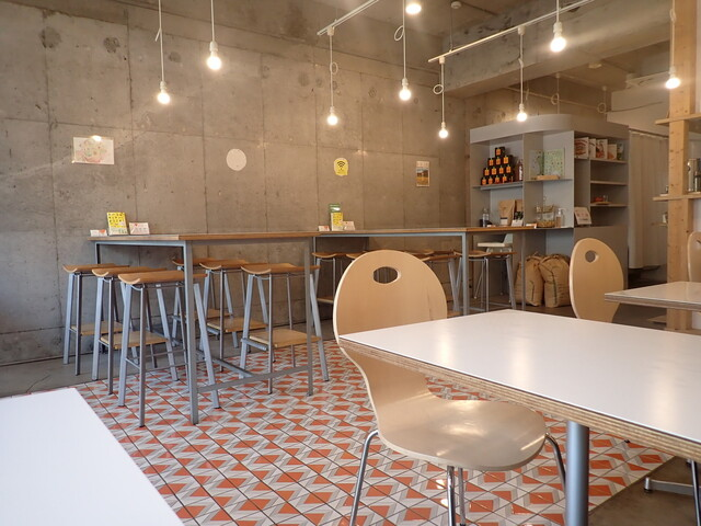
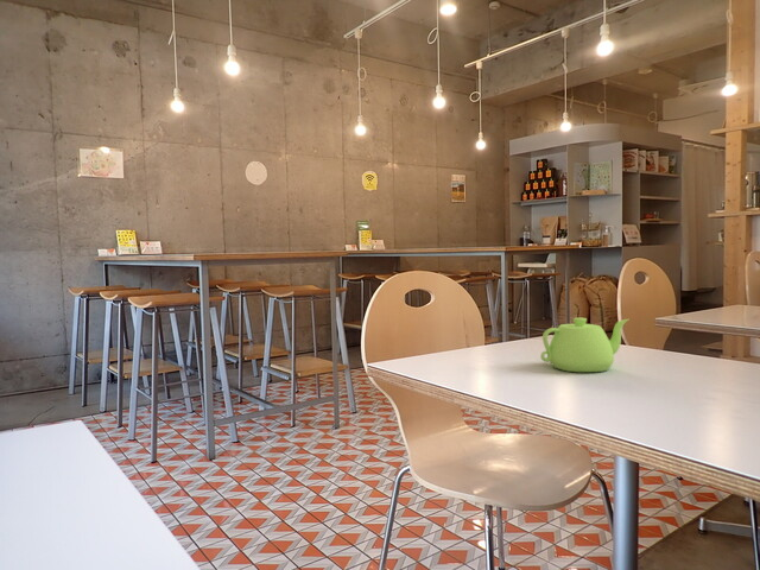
+ teapot (584, 342)
